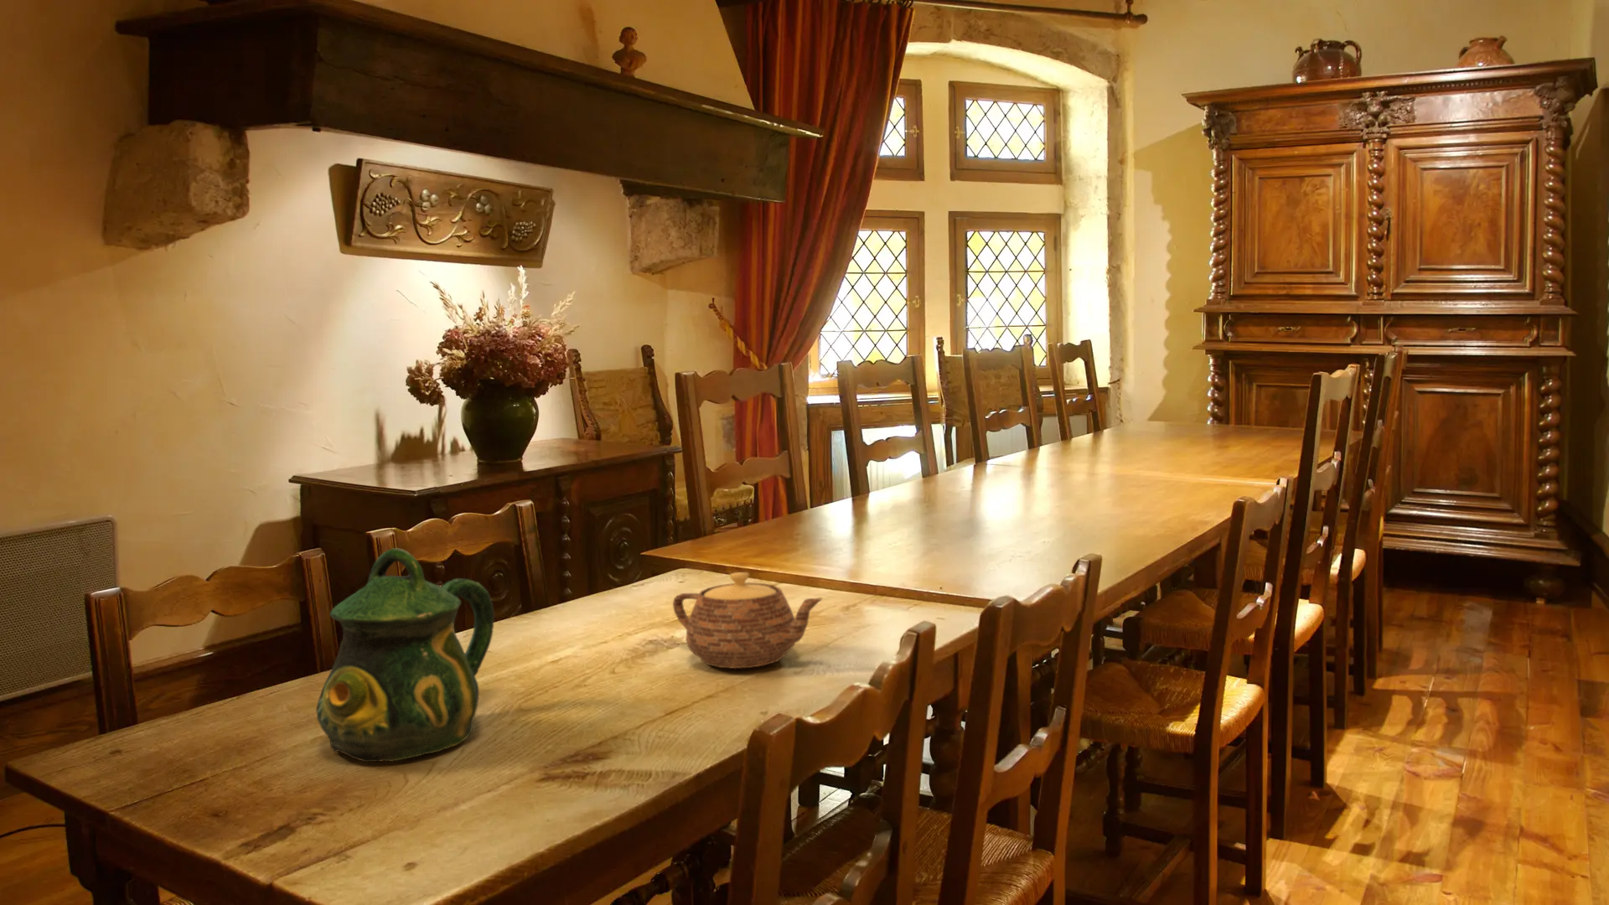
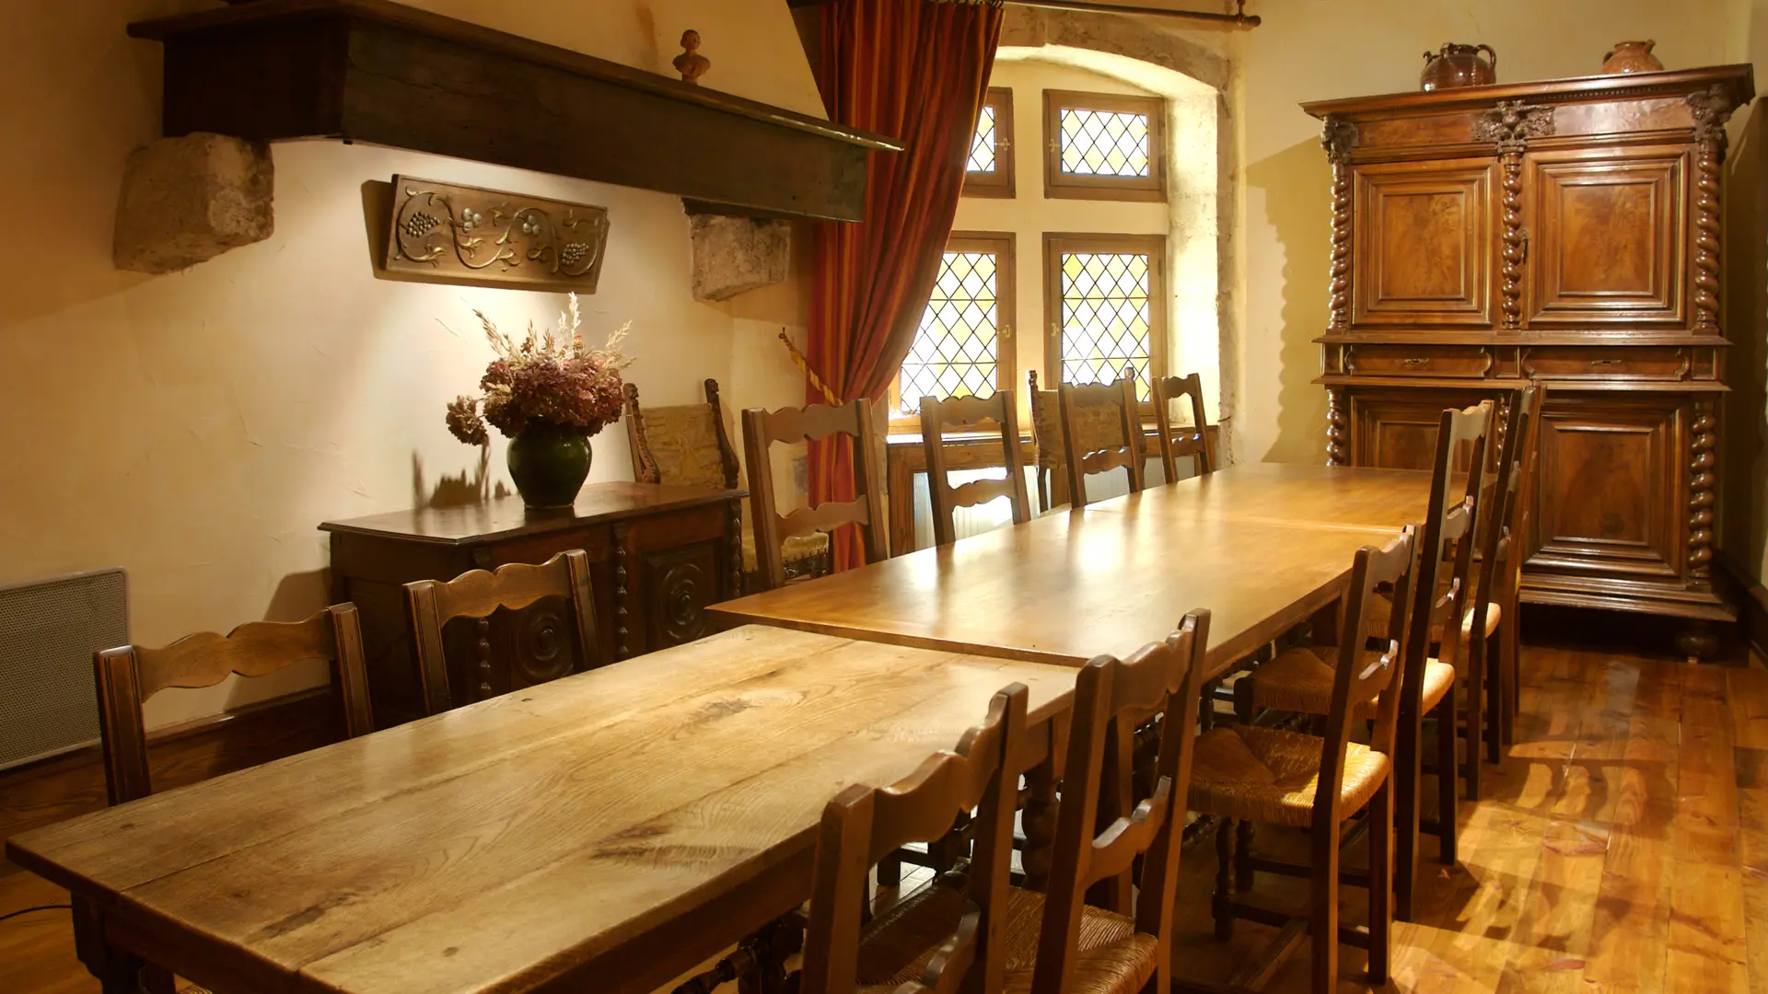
- teapot (746, 617)
- ceramic pitcher (414, 638)
